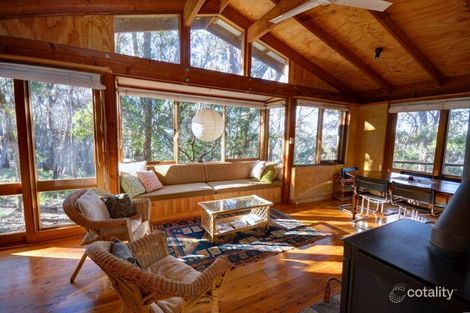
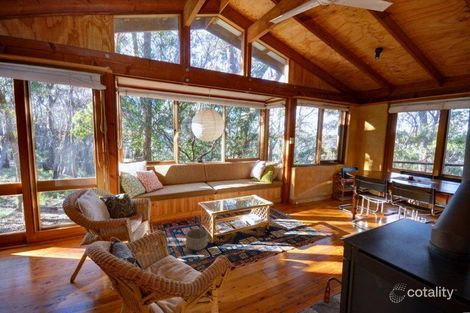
+ basket (196, 229)
